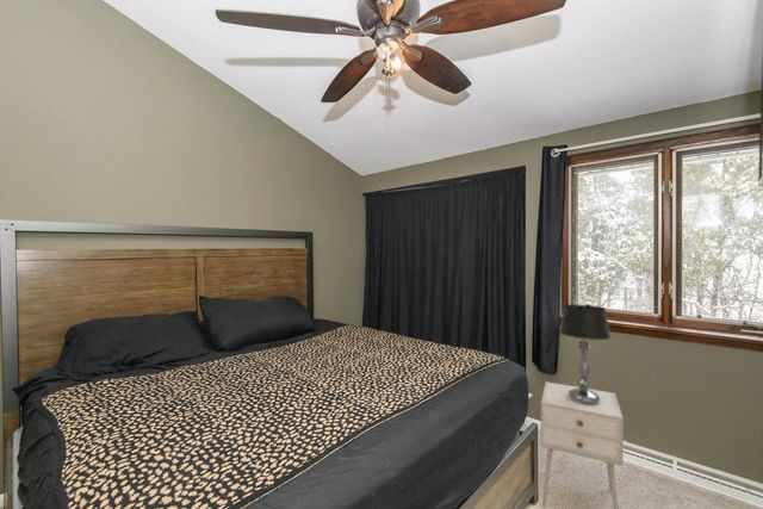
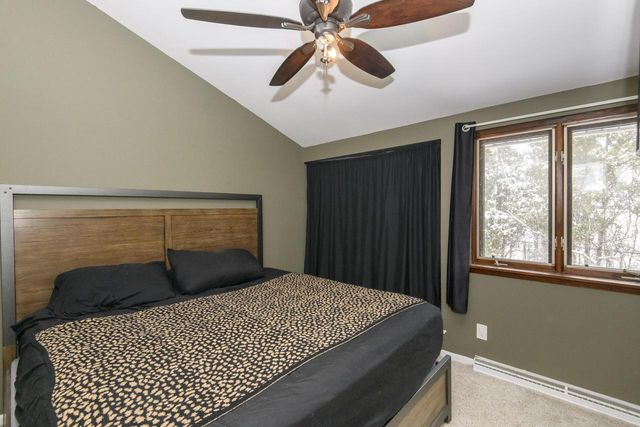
- nightstand (578, 448)
- table lamp (583, 353)
